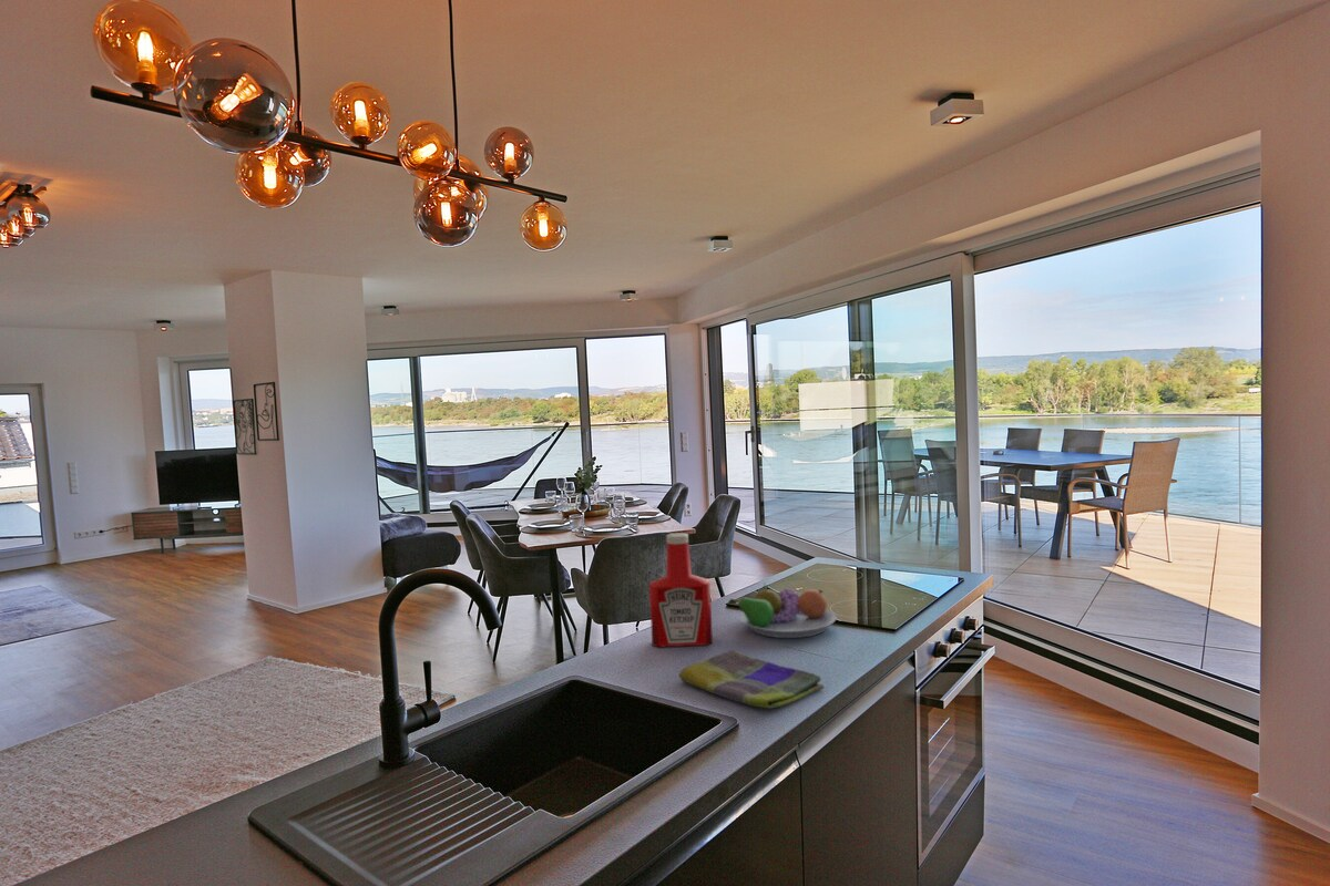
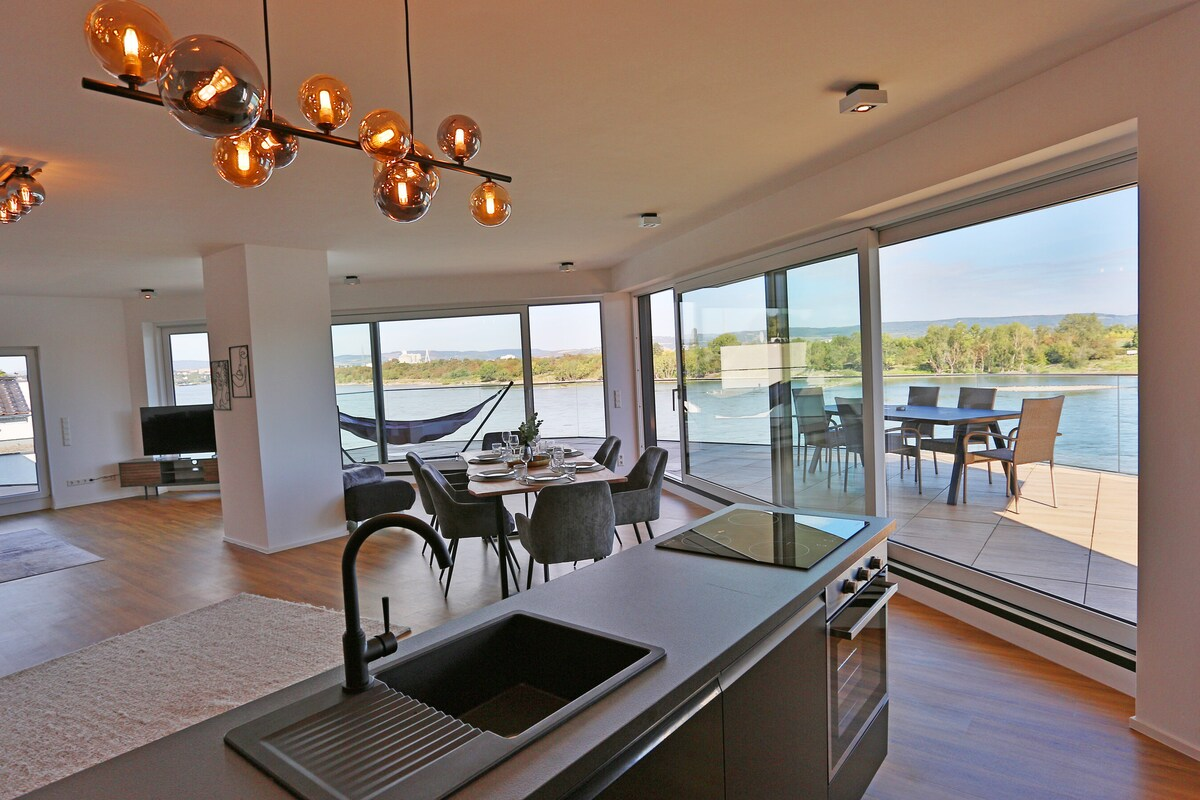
- dish towel (748, 677)
- soap bottle (679, 588)
- fruit bowl (782, 607)
